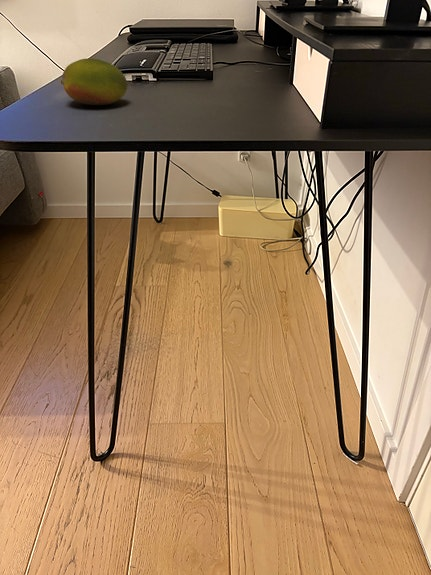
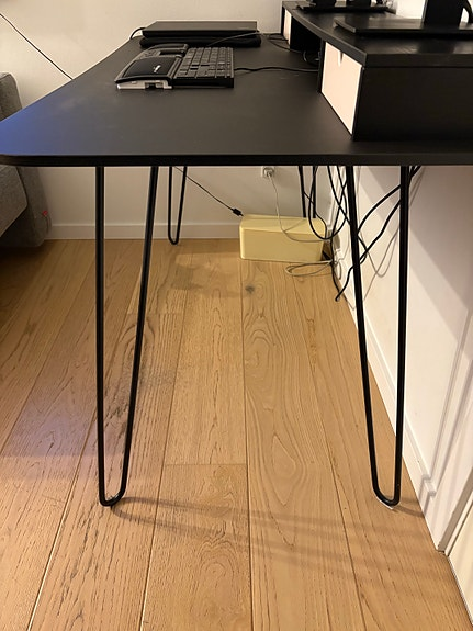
- fruit (94, 82)
